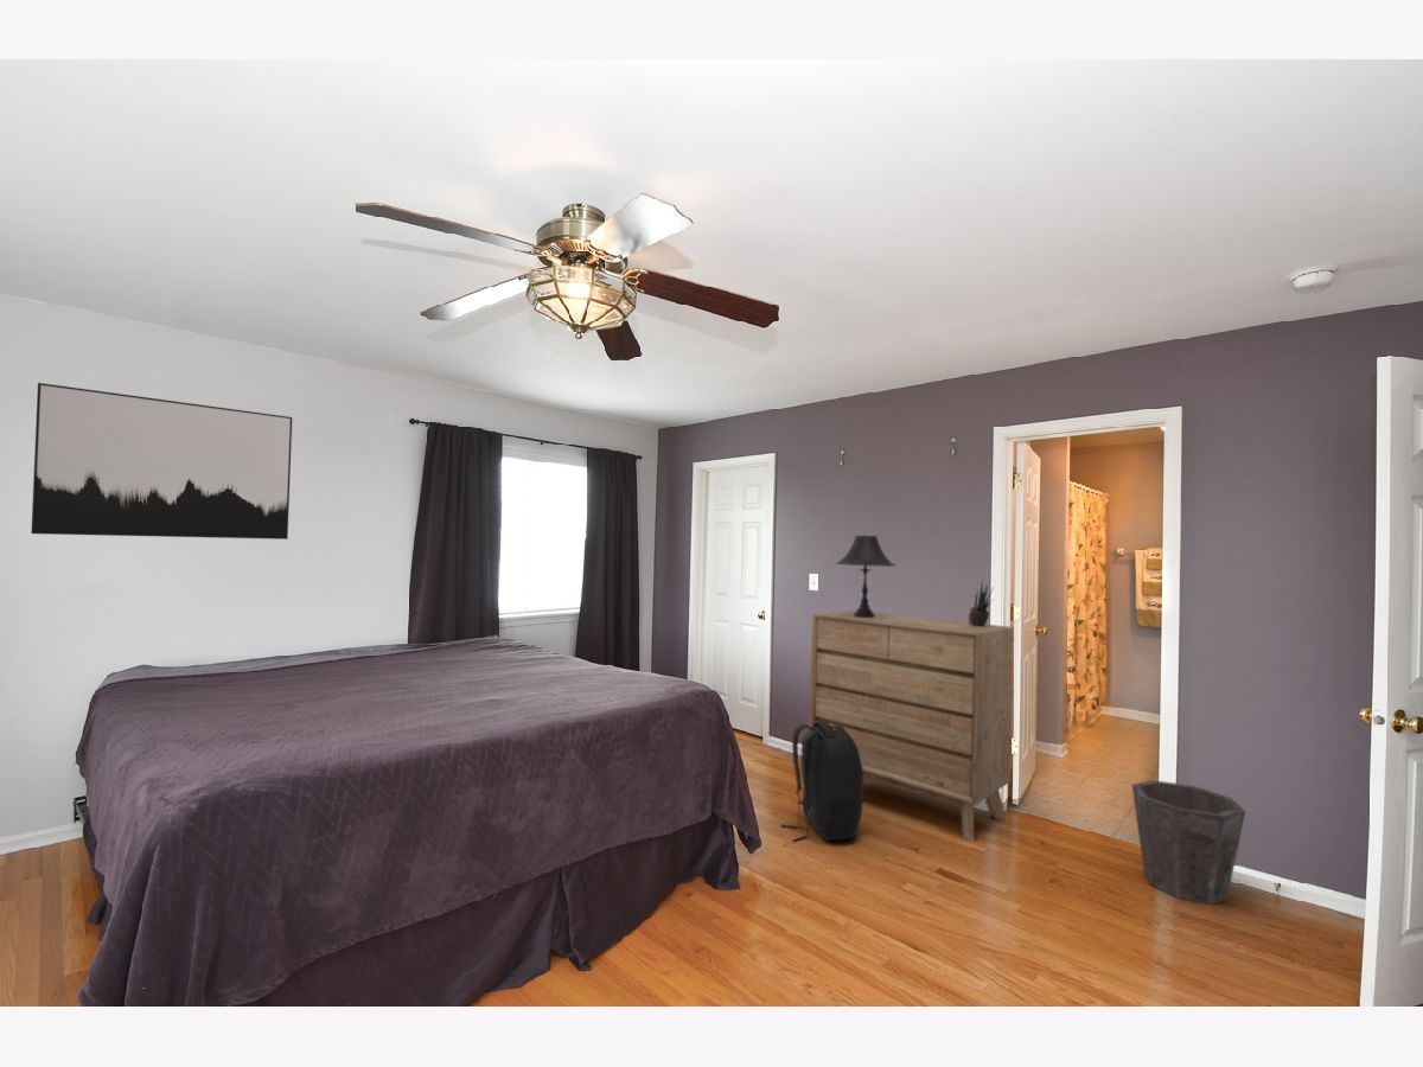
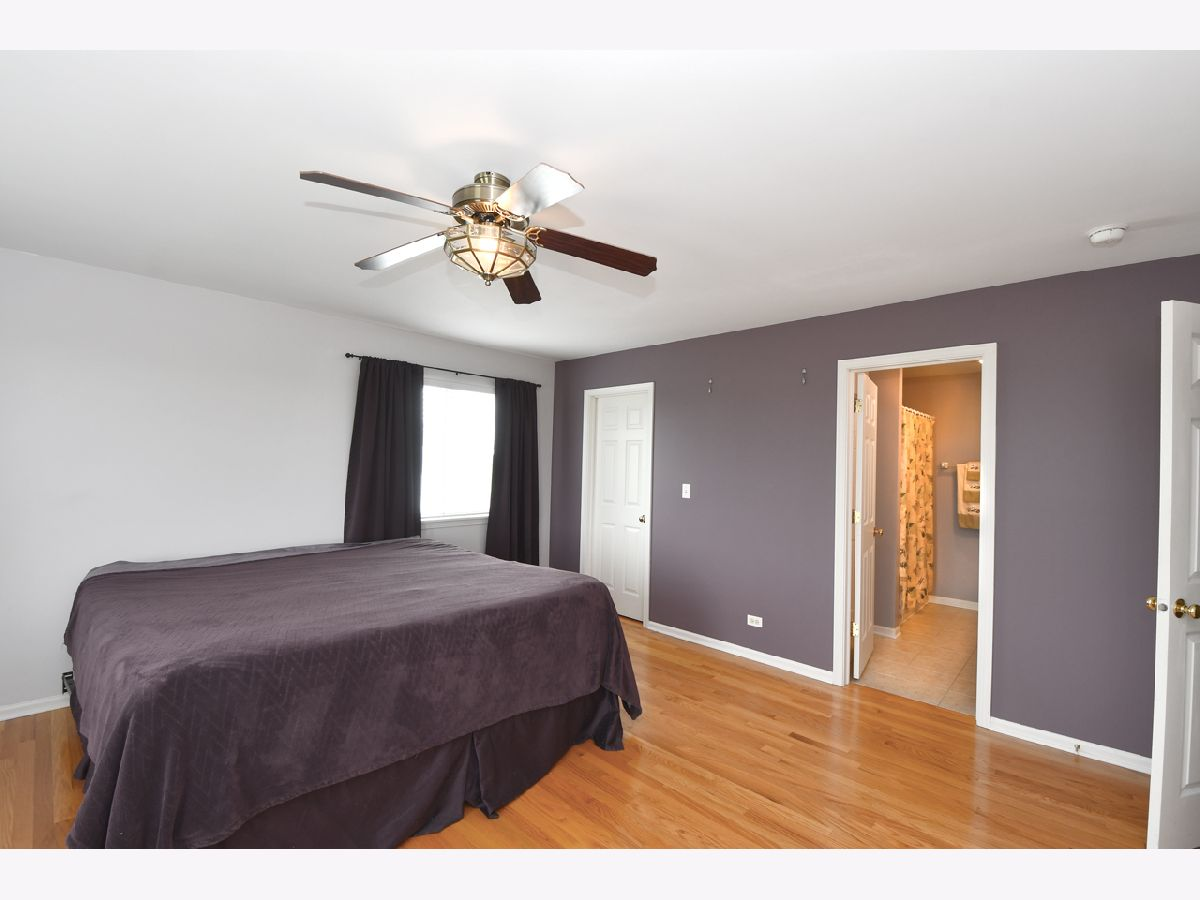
- potted plant (981, 602)
- table lamp (864, 575)
- waste bin (1185, 841)
- dresser (905, 710)
- backpack (822, 775)
- wall art (176, 468)
